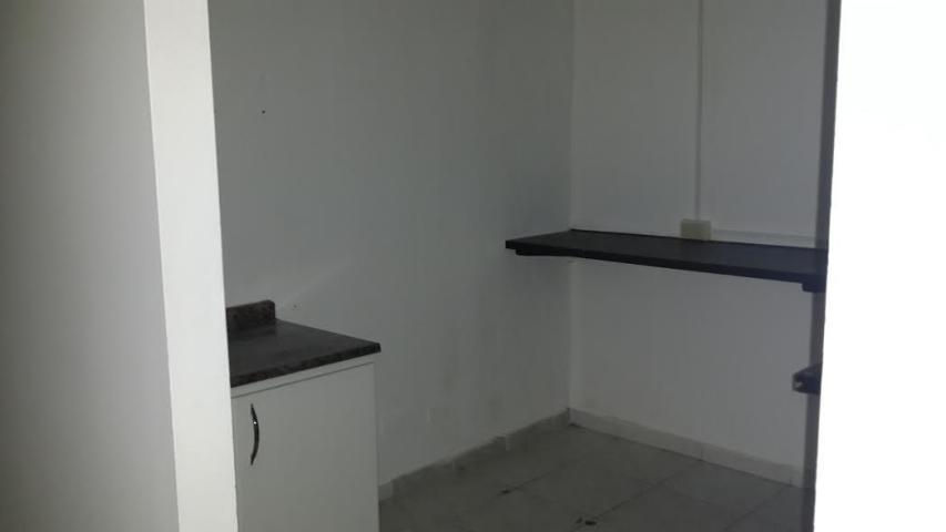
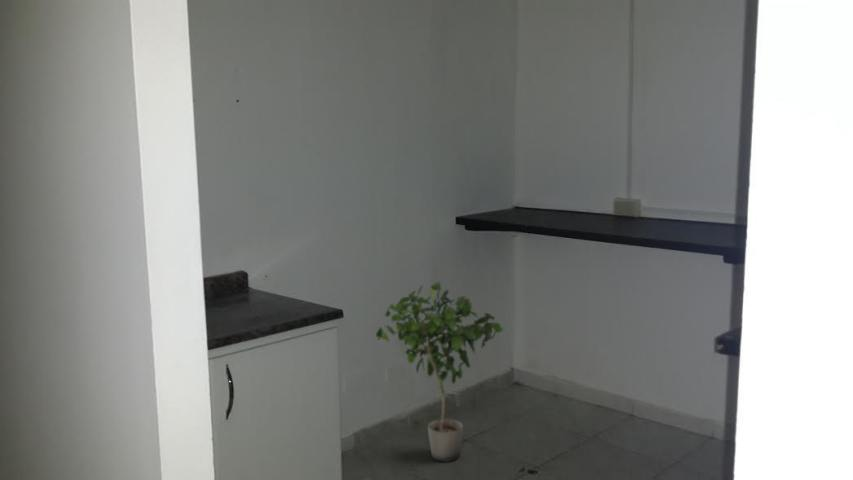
+ potted plant (438, 375)
